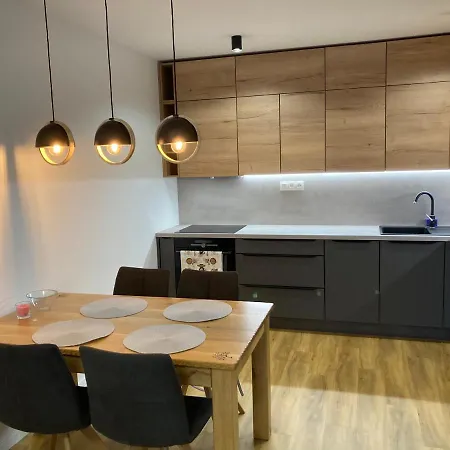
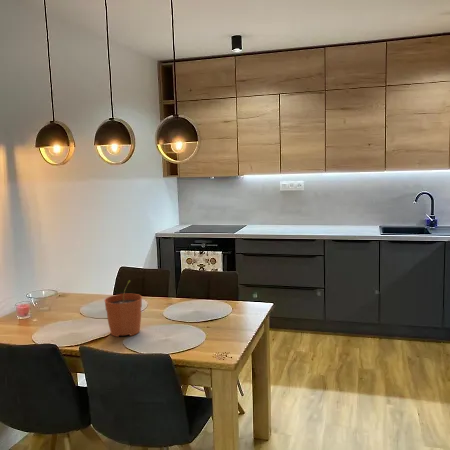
+ plant pot (123, 306)
